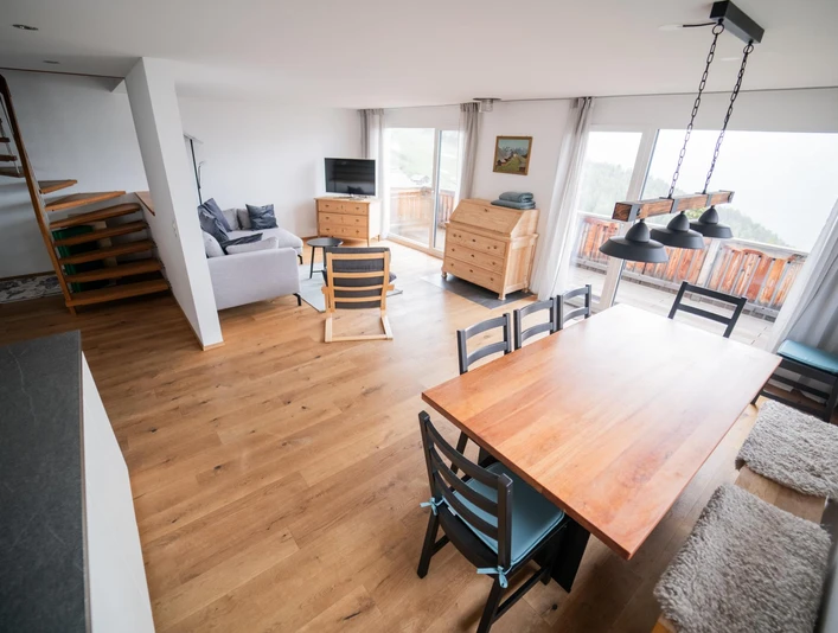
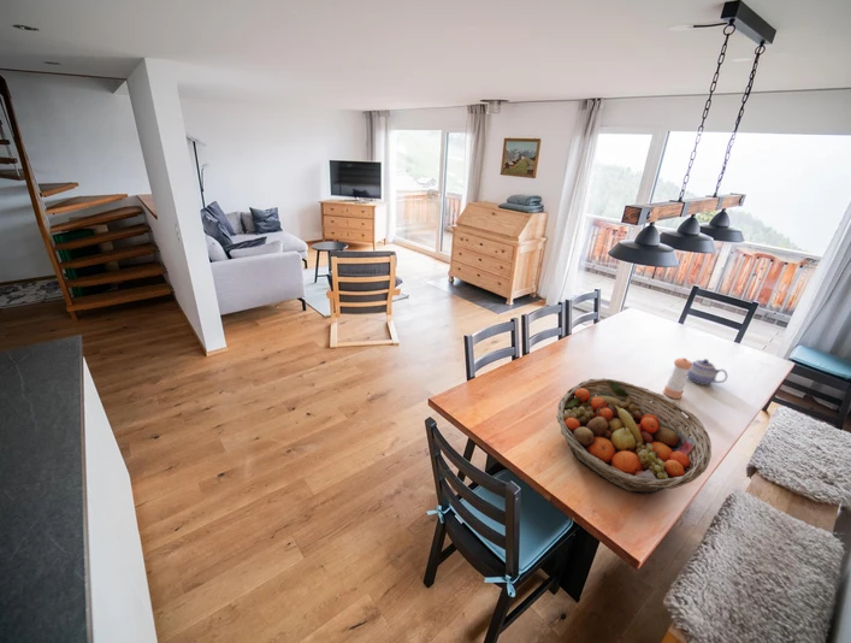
+ fruit basket (625, 432)
+ teapot (702, 370)
+ pepper shaker (678, 376)
